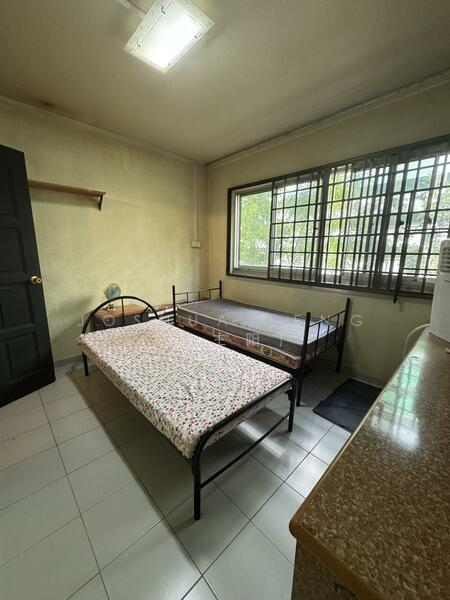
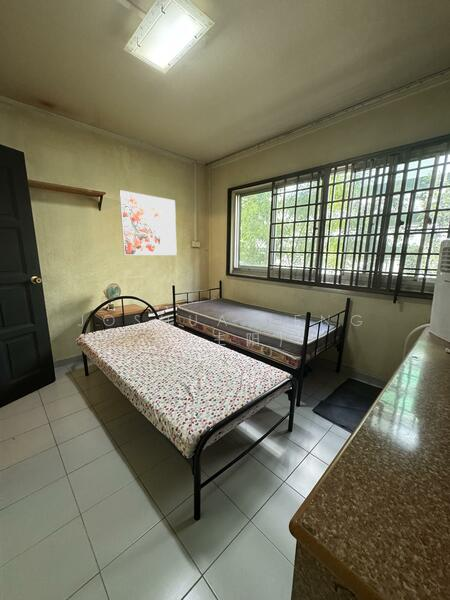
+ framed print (150, 226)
